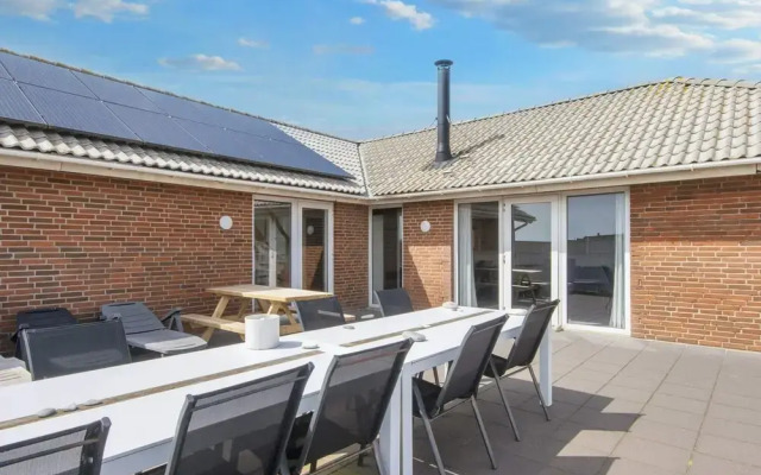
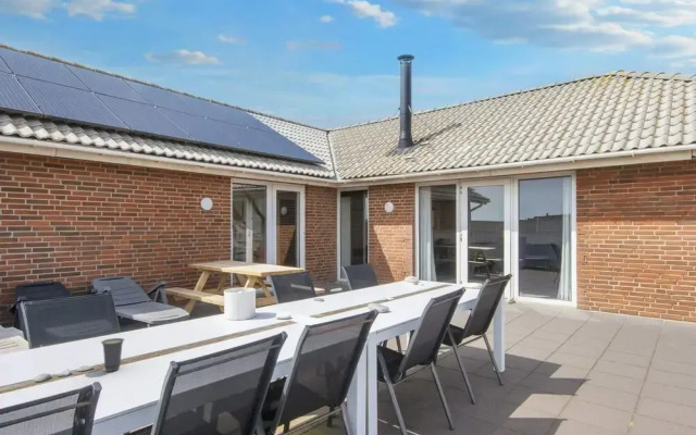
+ cup (112, 355)
